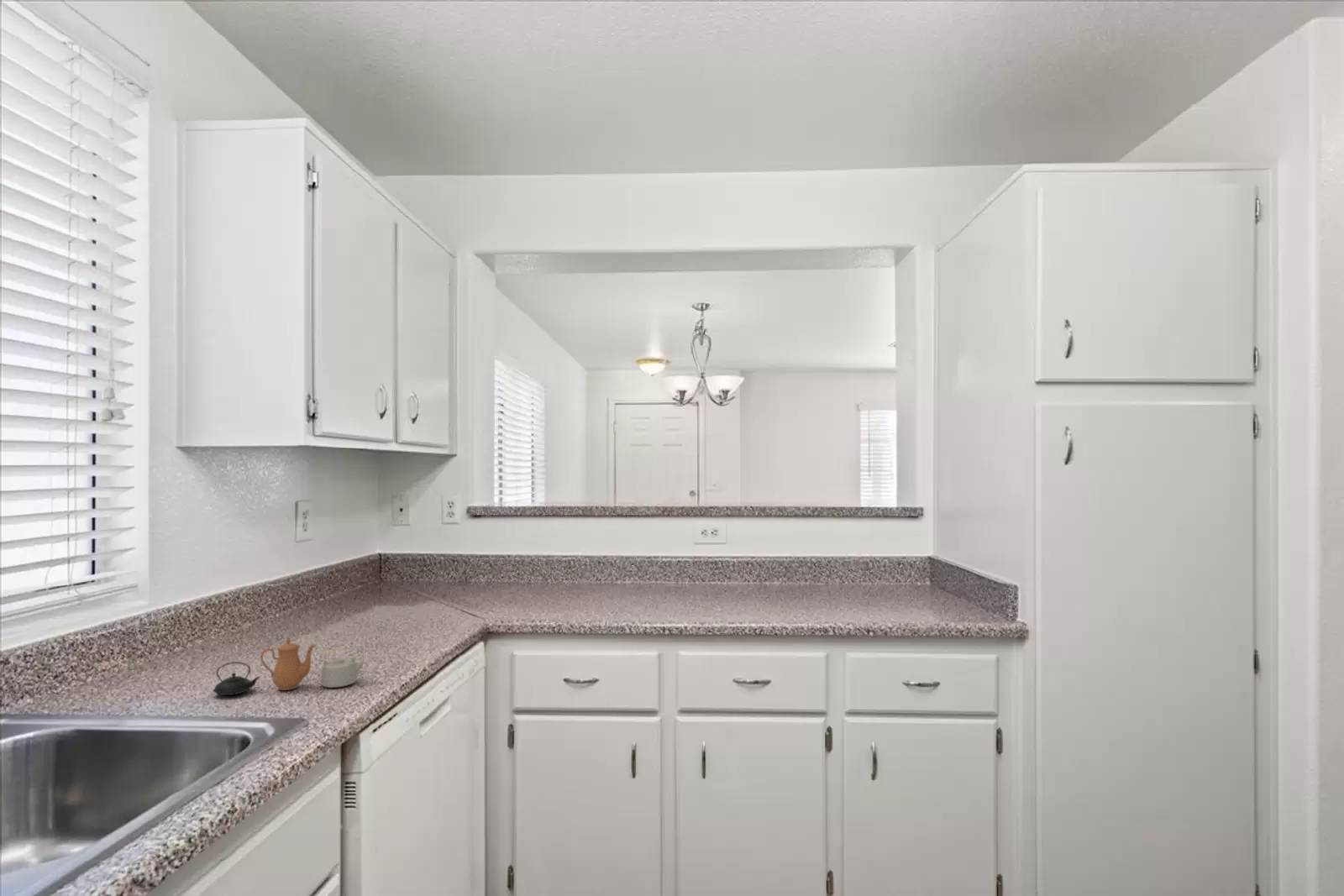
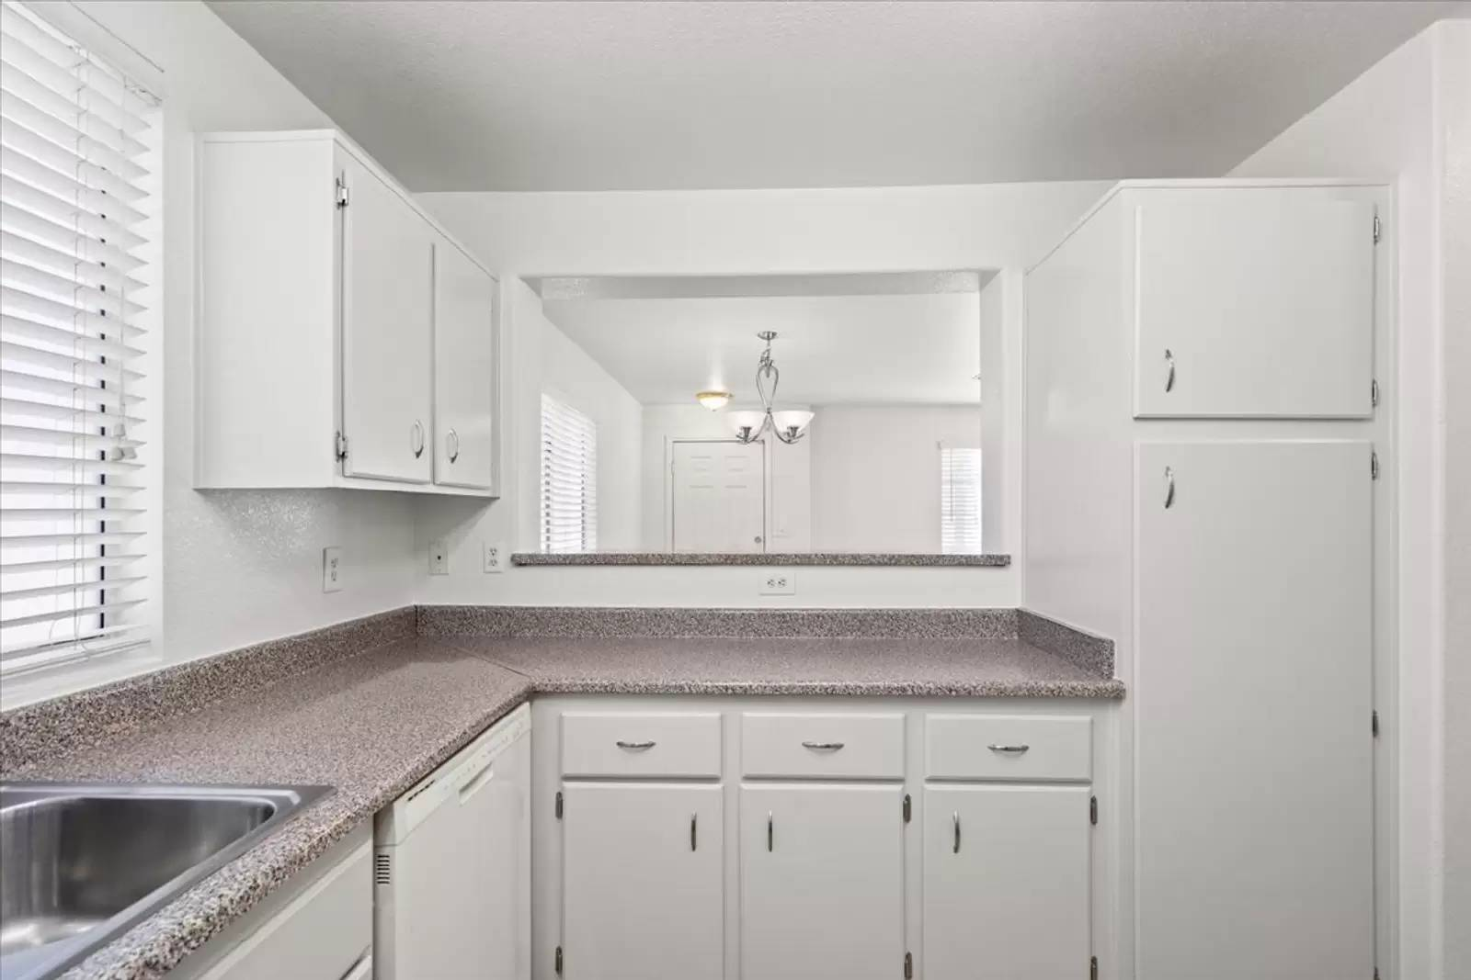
- teapot (291, 663)
